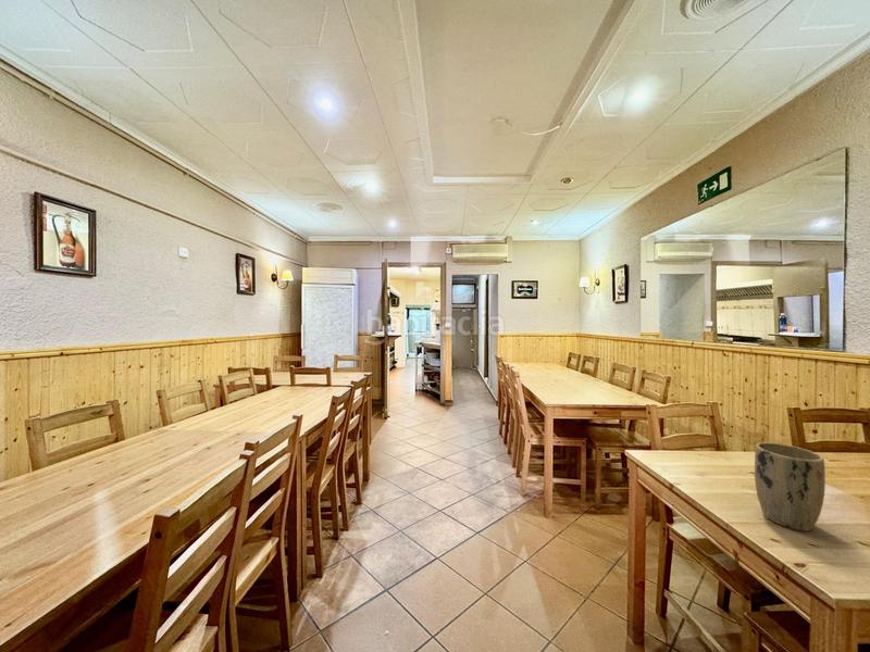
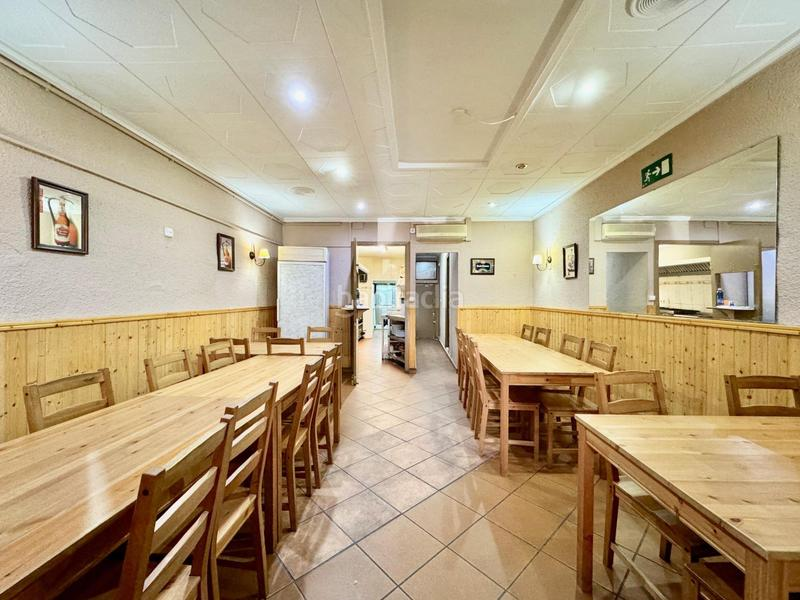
- plant pot (787, 485)
